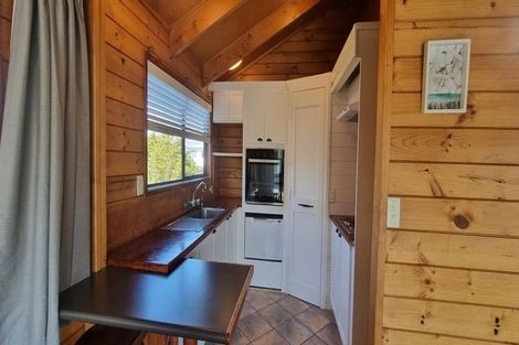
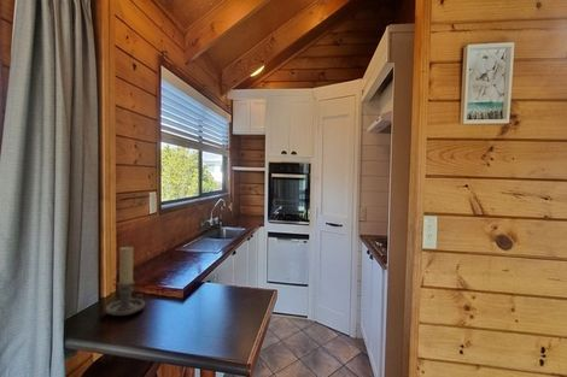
+ candle holder (128, 277)
